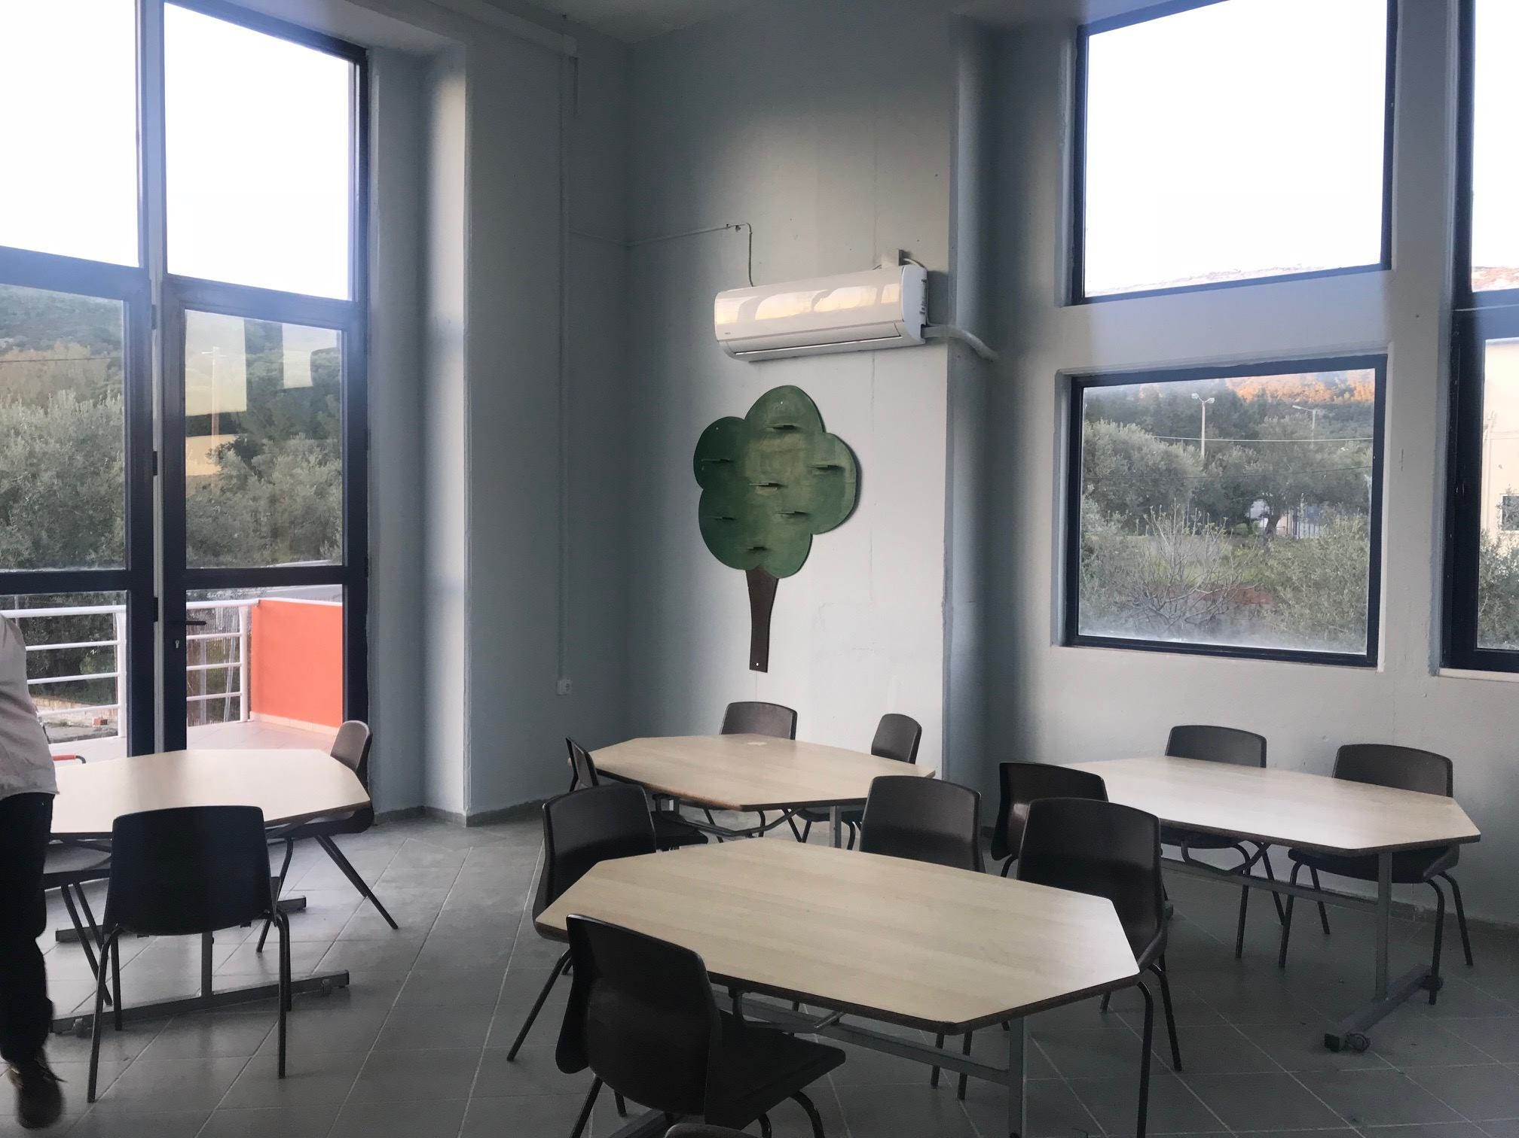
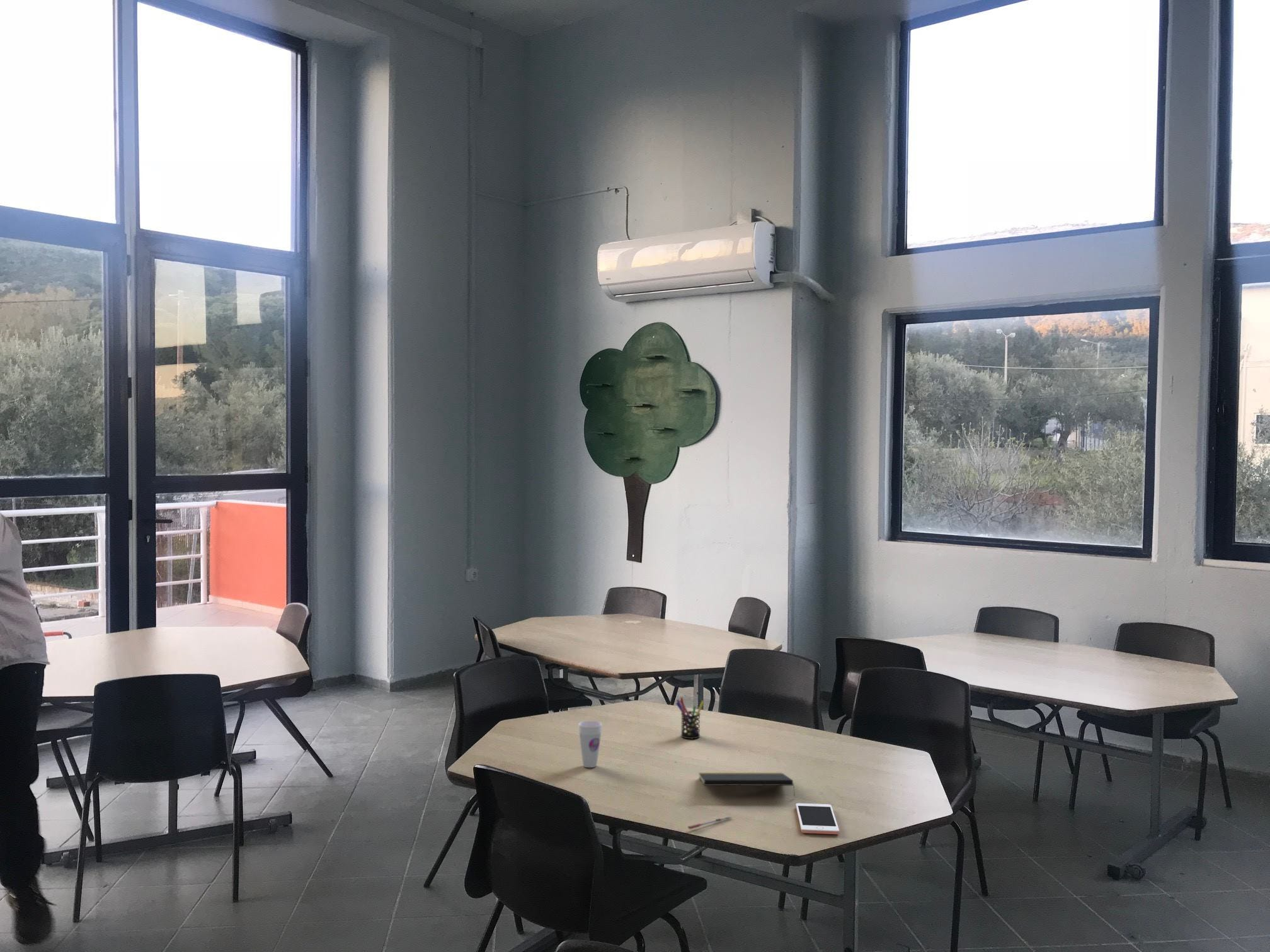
+ pen (710, 822)
+ pen holder (690, 717)
+ cell phone (816, 818)
+ notepad (744, 779)
+ cup (590, 744)
